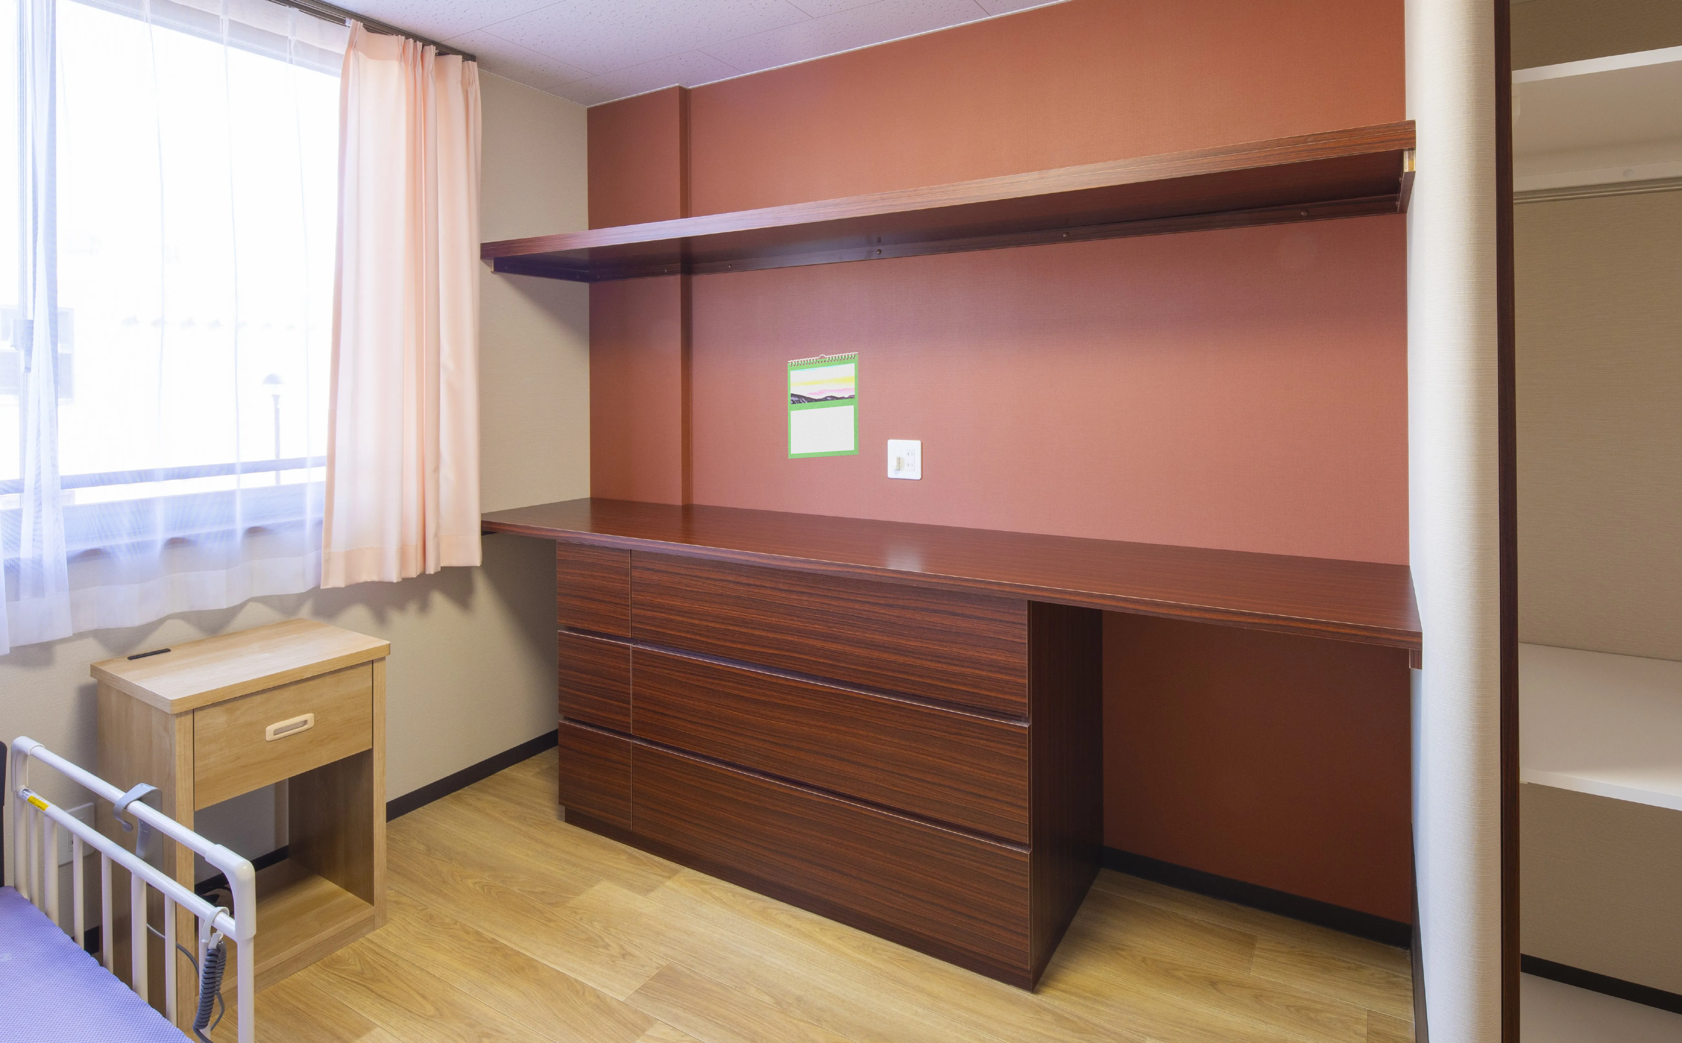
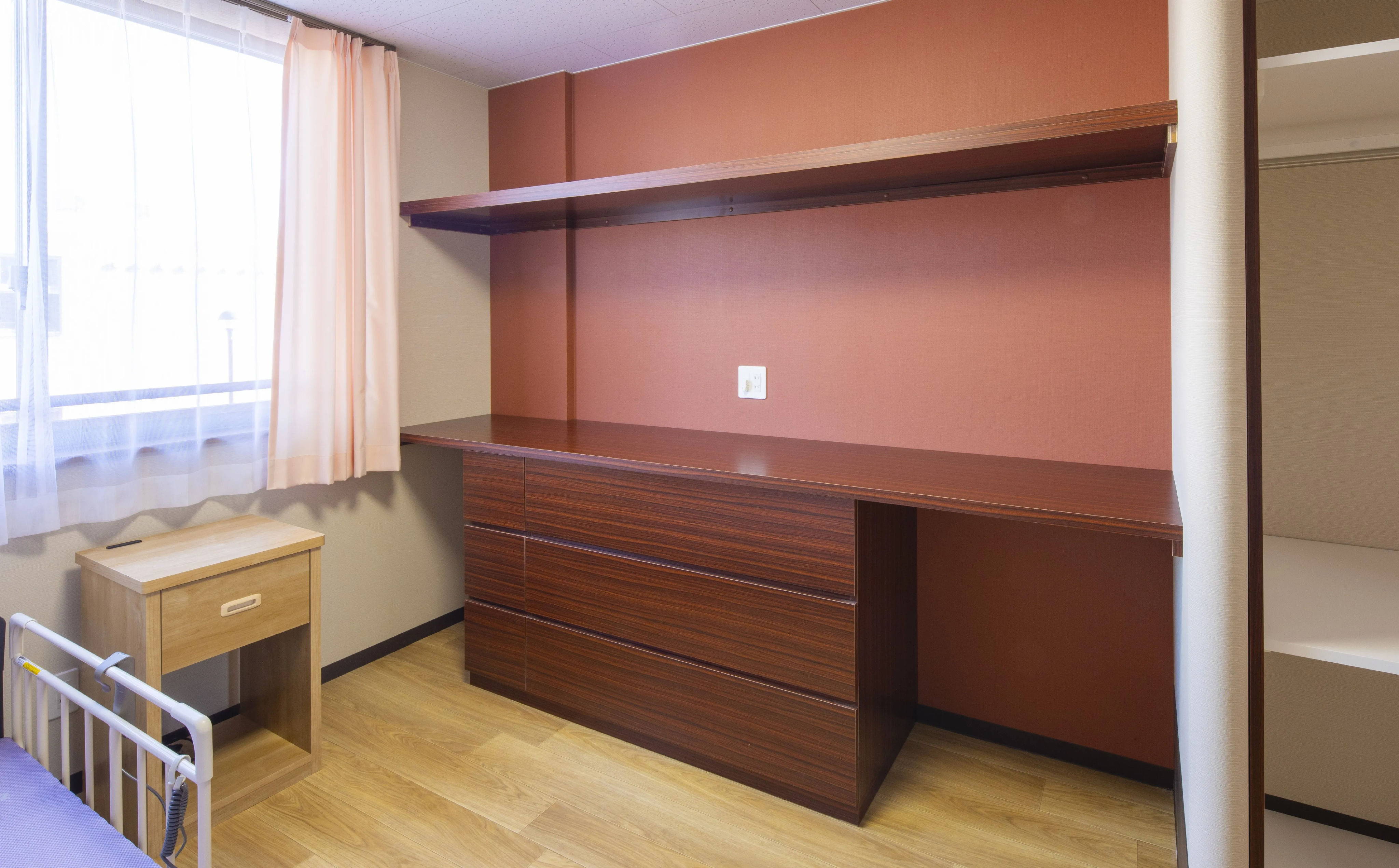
- calendar (822, 405)
